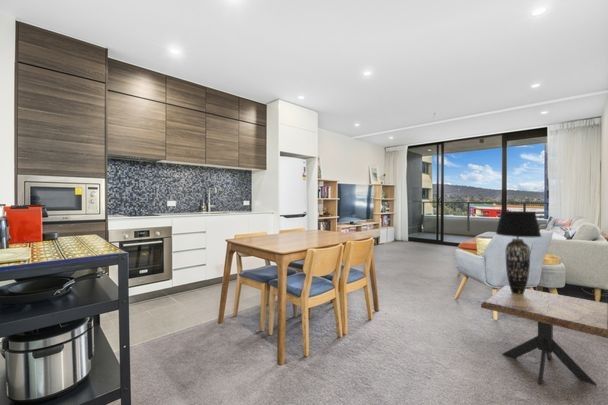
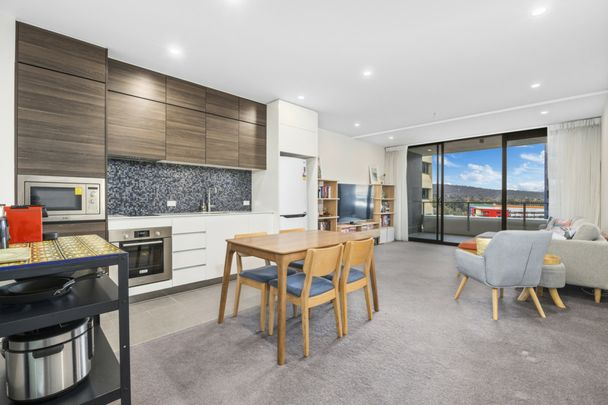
- side table (545, 335)
- table lamp (517, 252)
